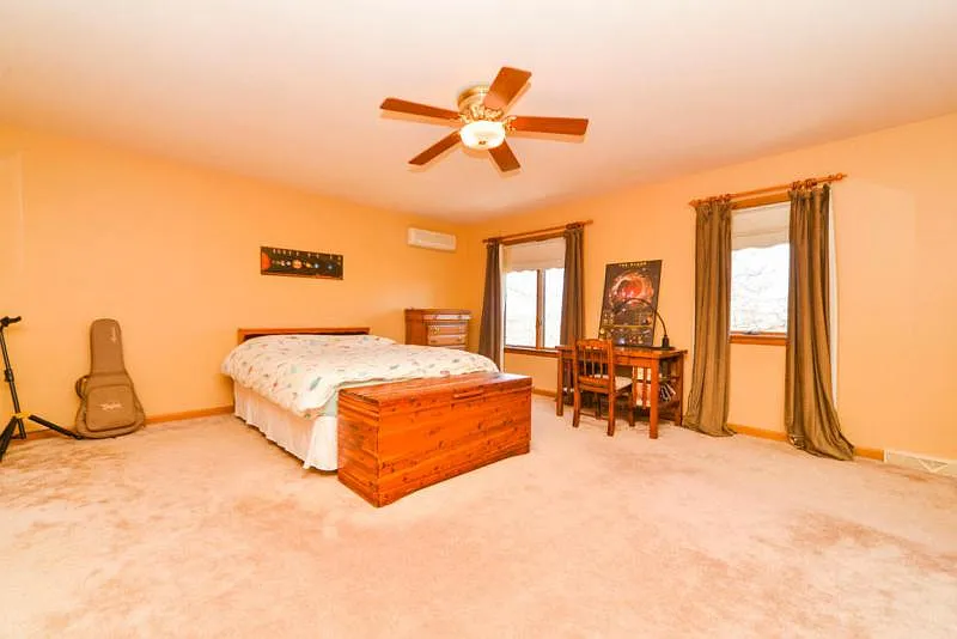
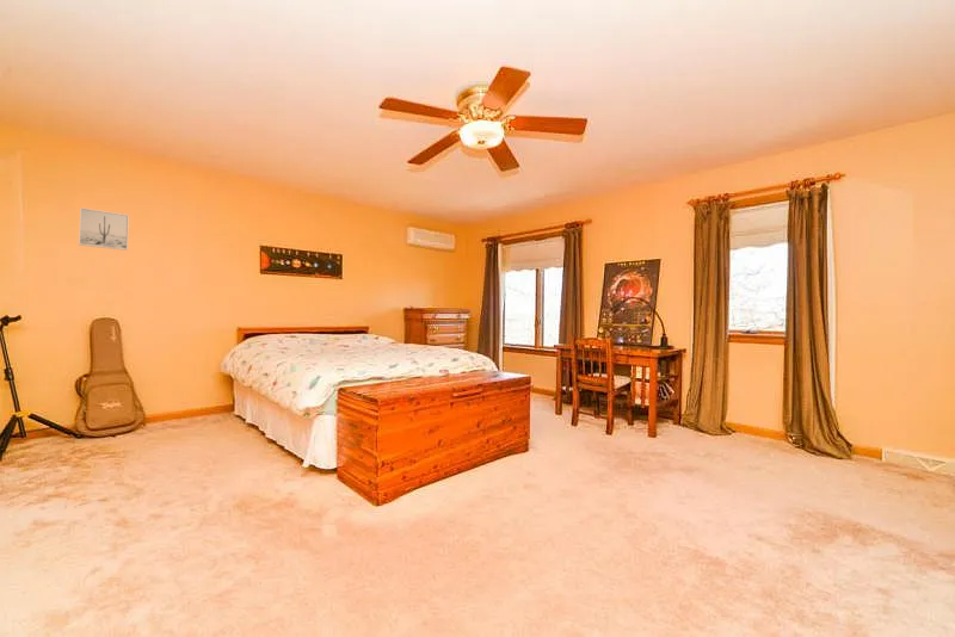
+ wall art (104, 229)
